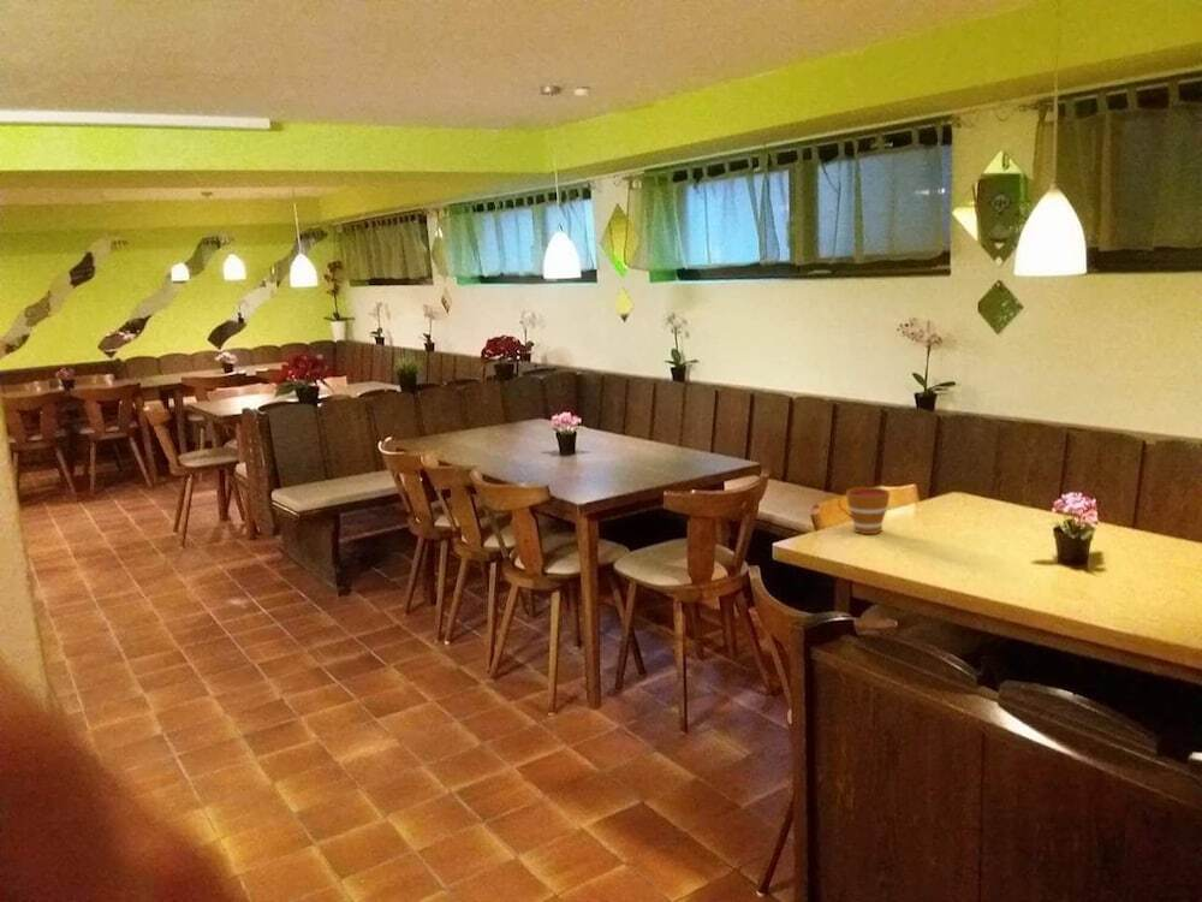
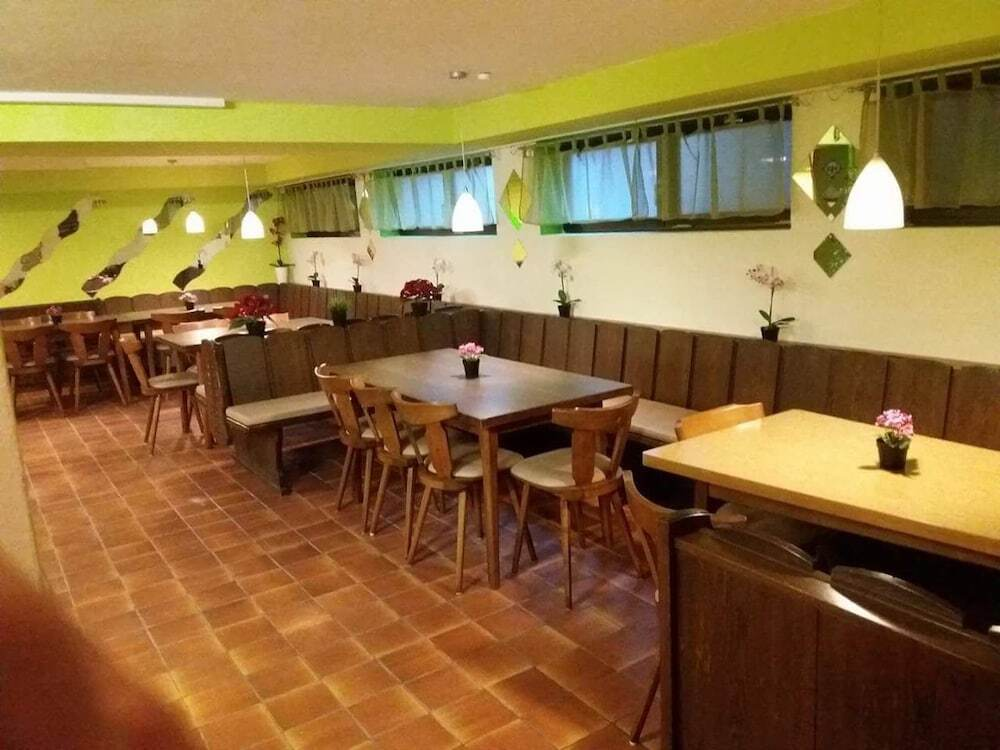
- cup (863, 510)
